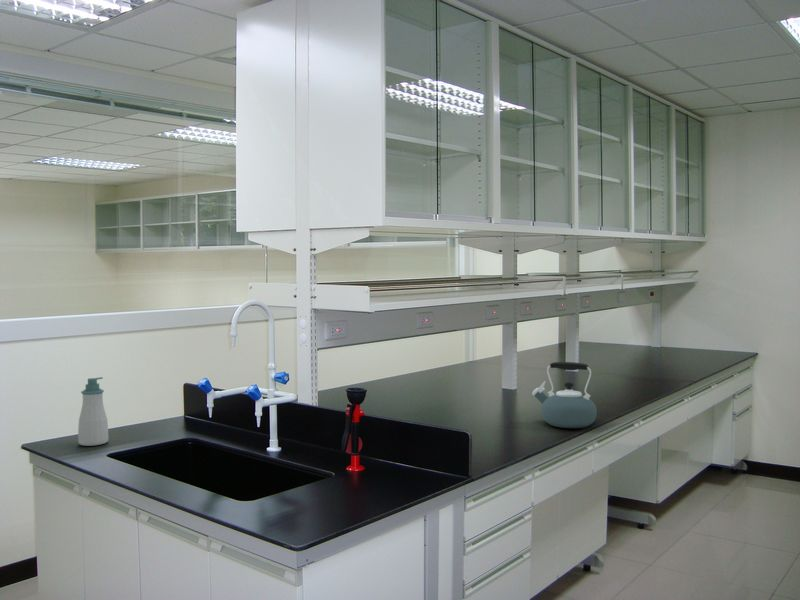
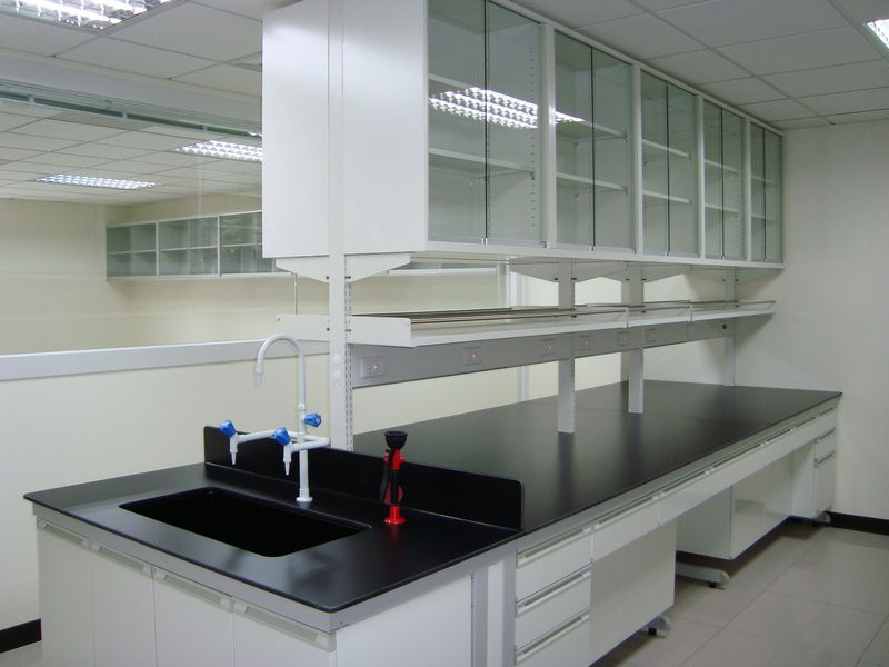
- soap bottle (92, 410)
- kettle (563, 392)
